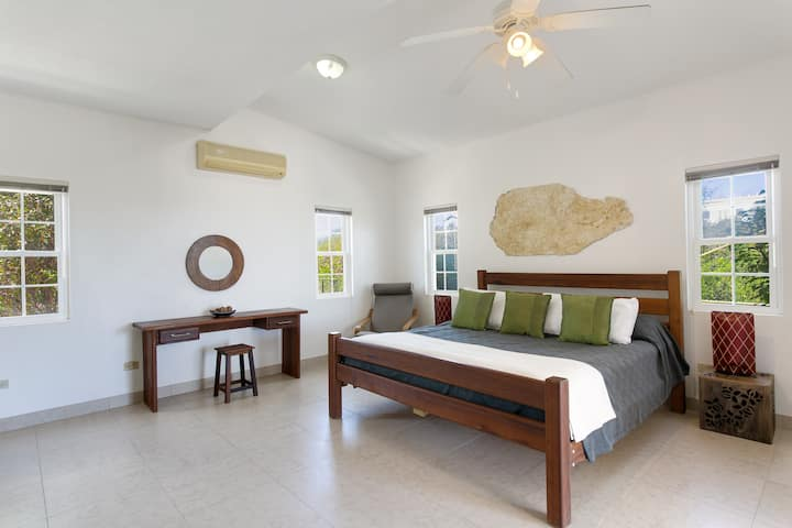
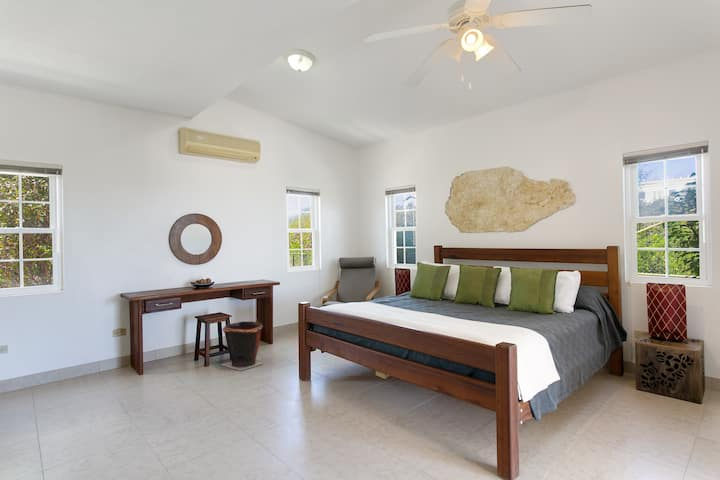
+ waste bin (244, 343)
